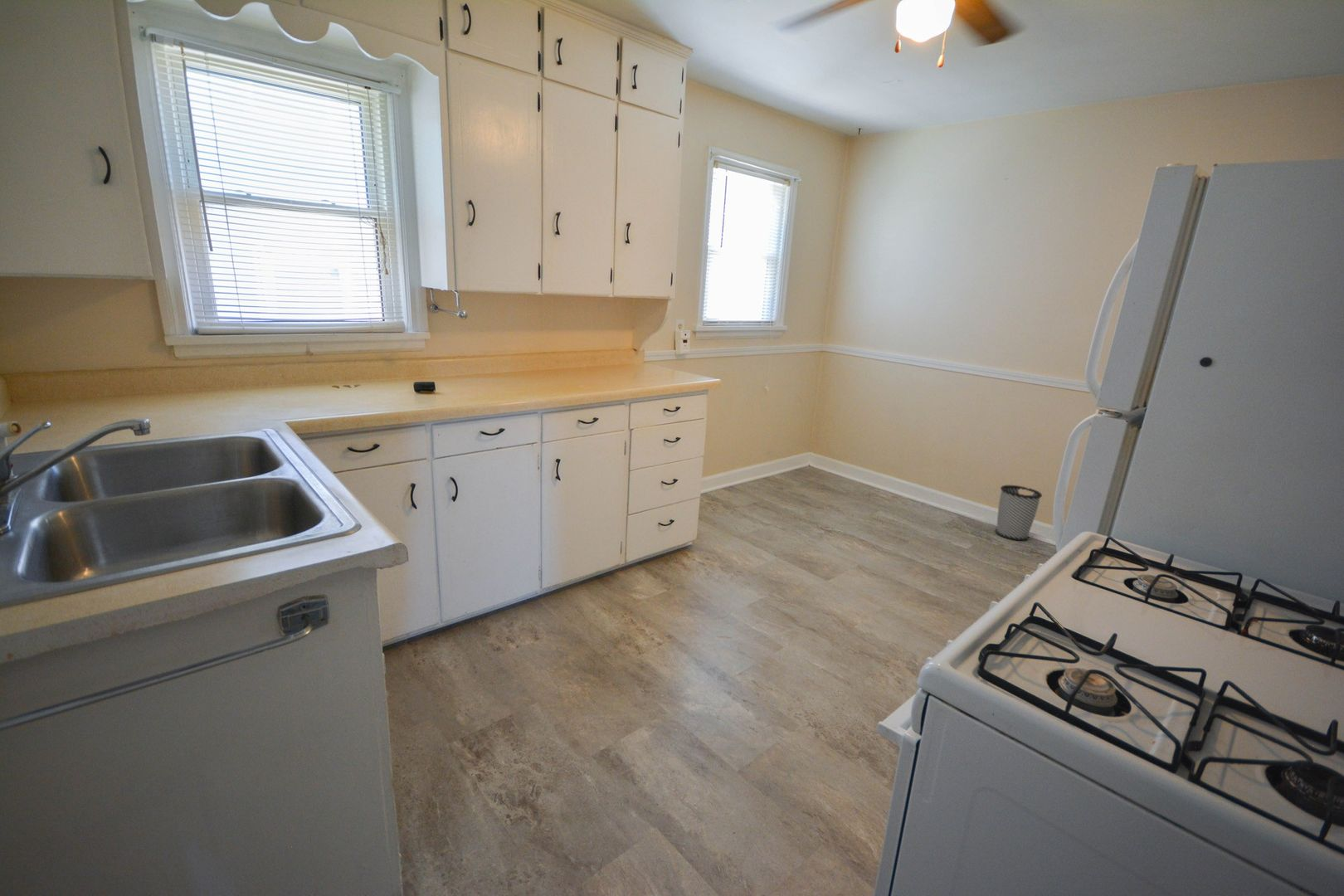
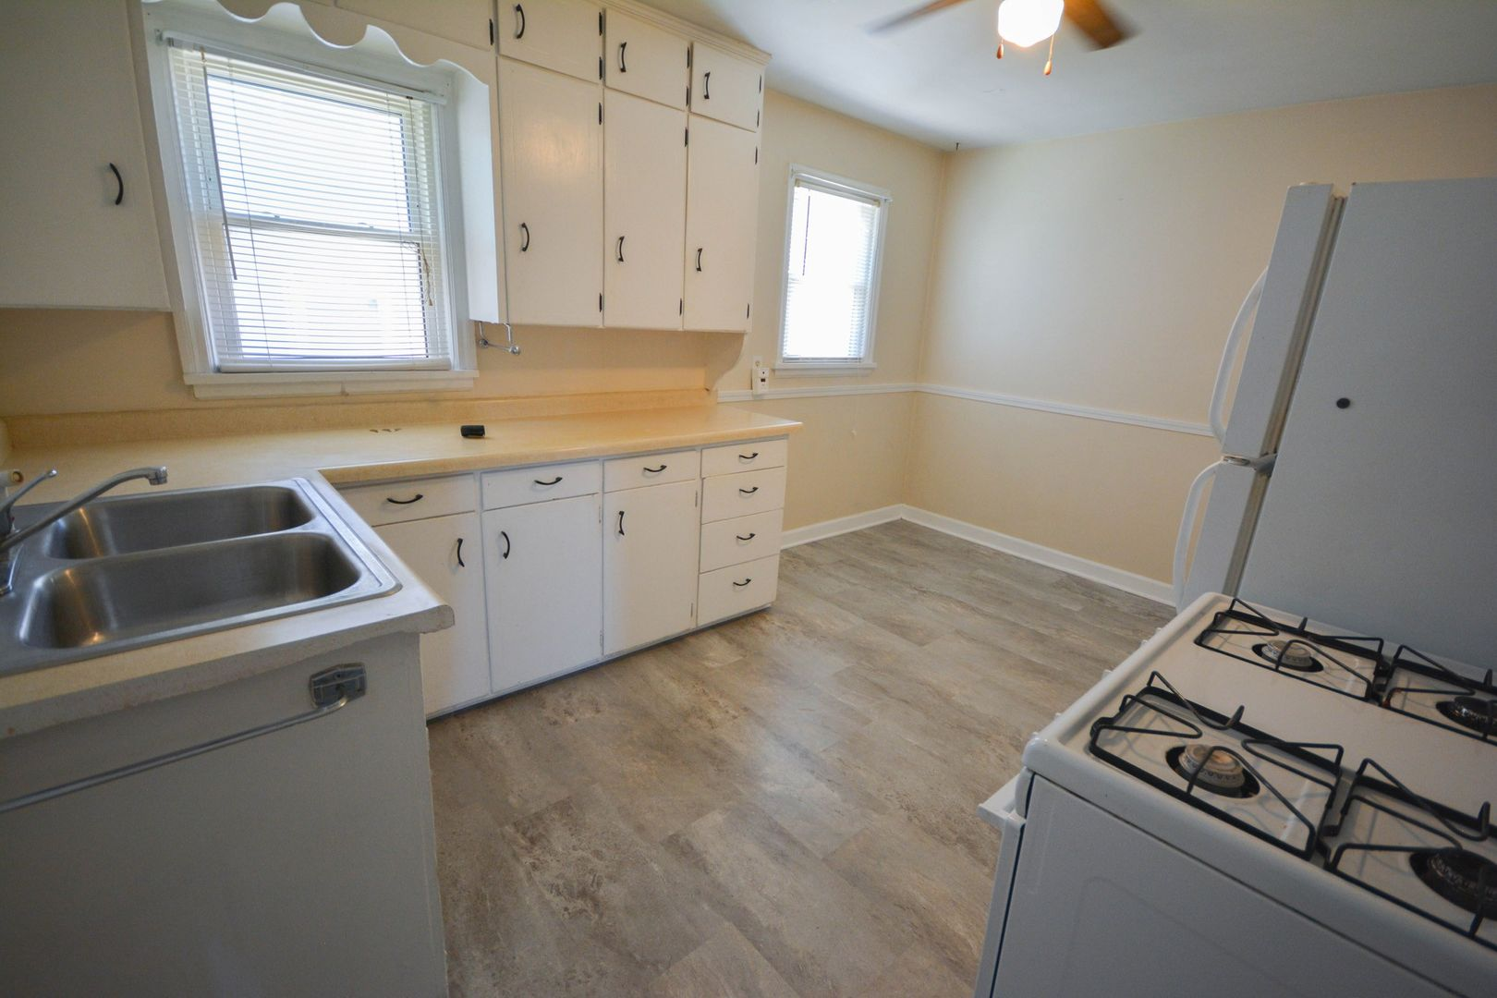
- wastebasket (1016, 513)
